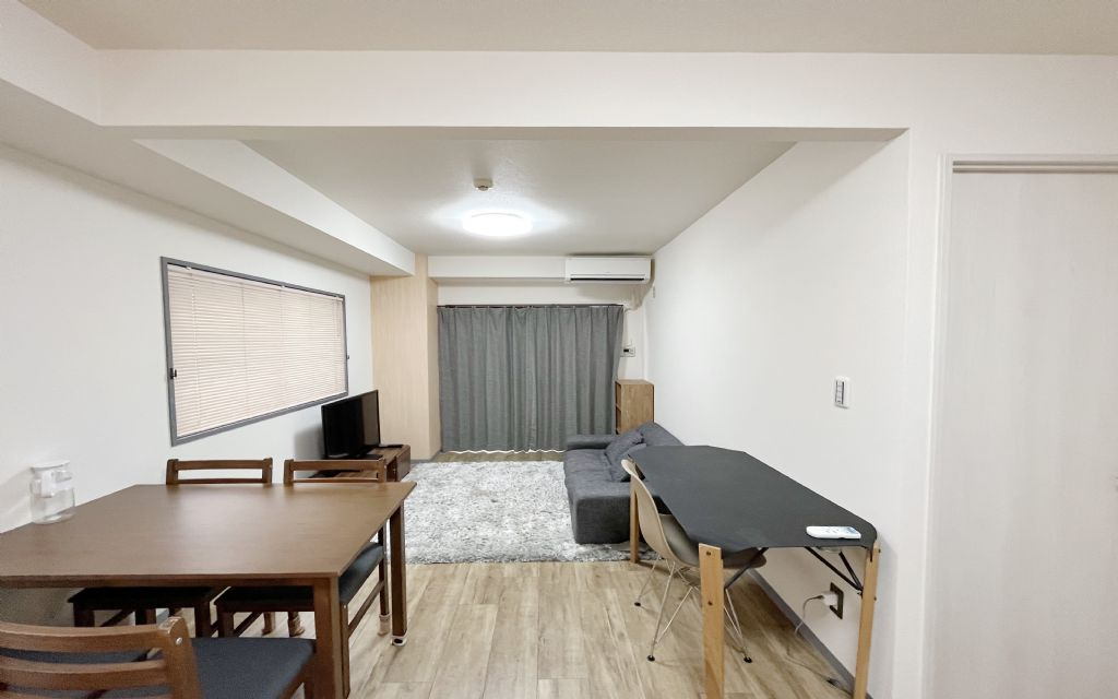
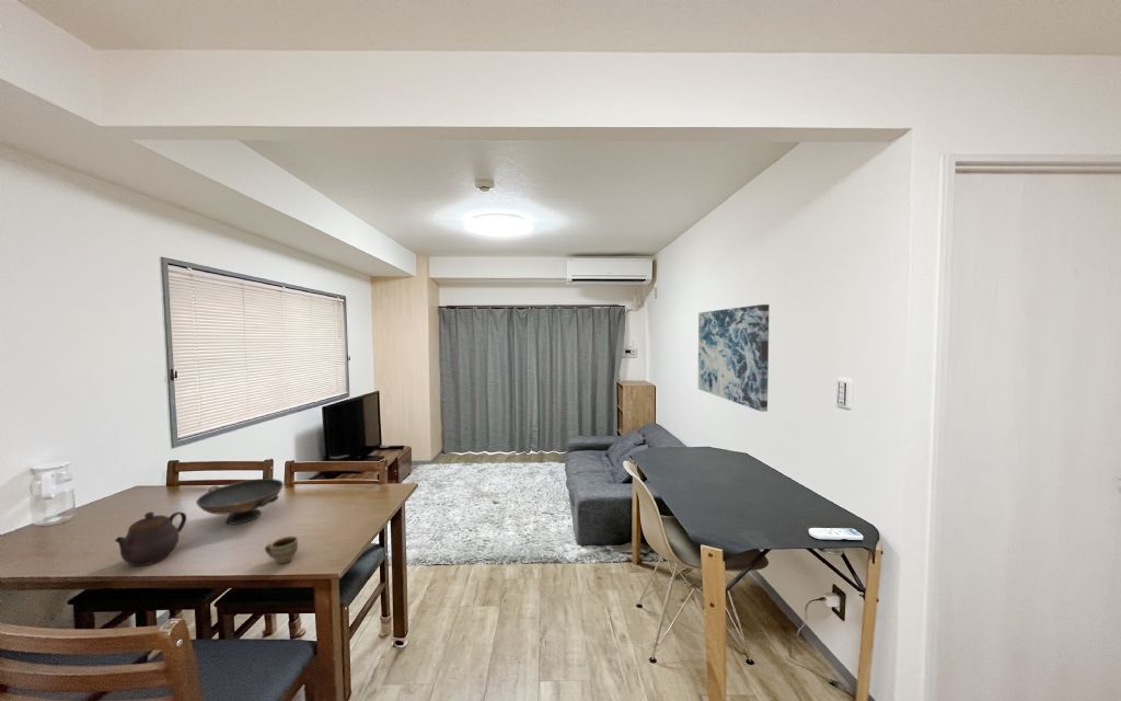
+ teapot (153, 533)
+ decorative bowl (242, 504)
+ cup (281, 550)
+ wall art (727, 354)
